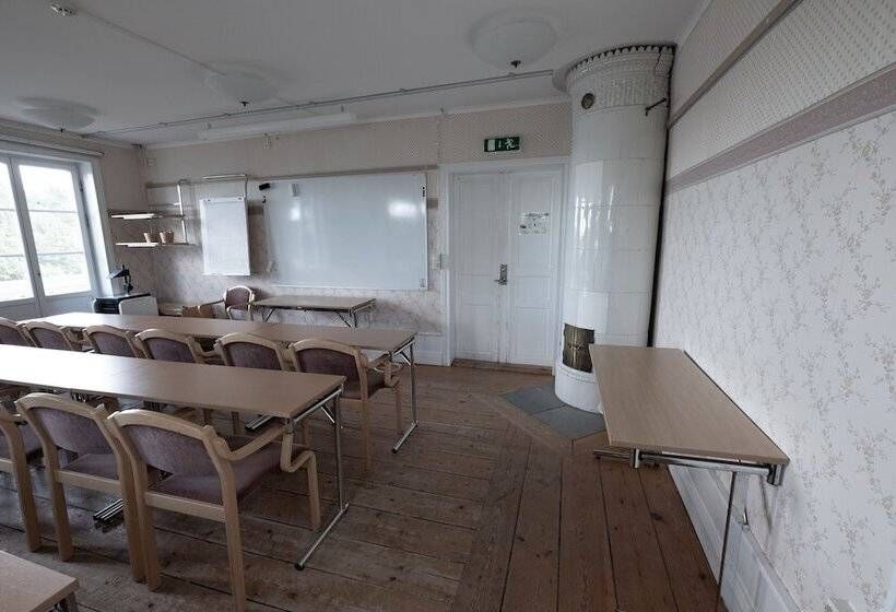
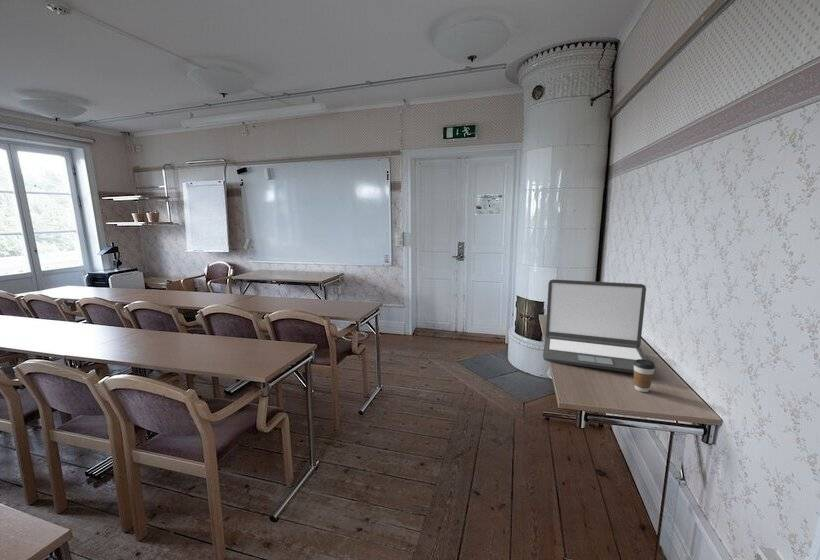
+ coffee cup (643, 375)
+ laptop (595, 322)
